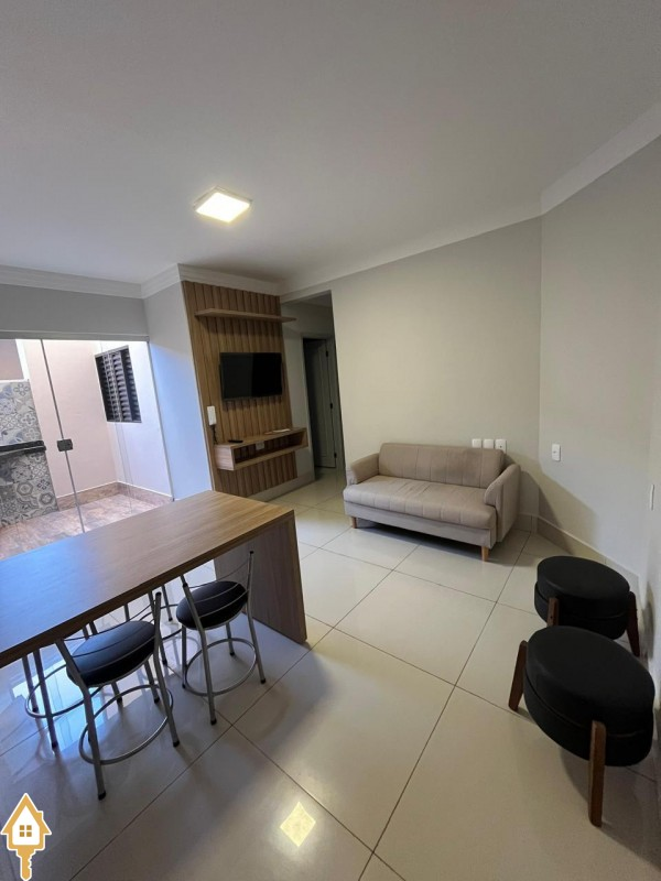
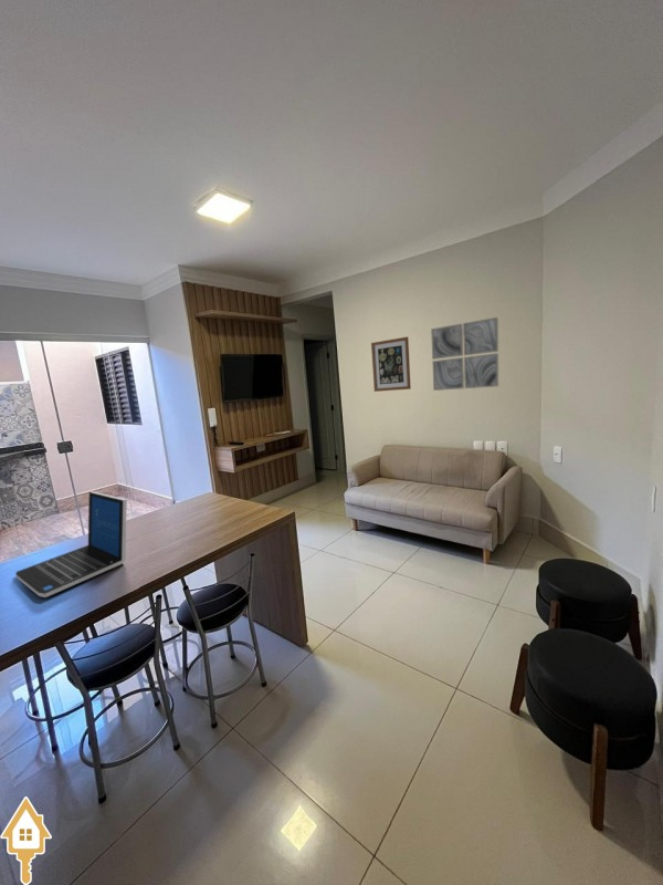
+ laptop (74, 550)
+ wall art (390, 365)
+ wall art (462, 355)
